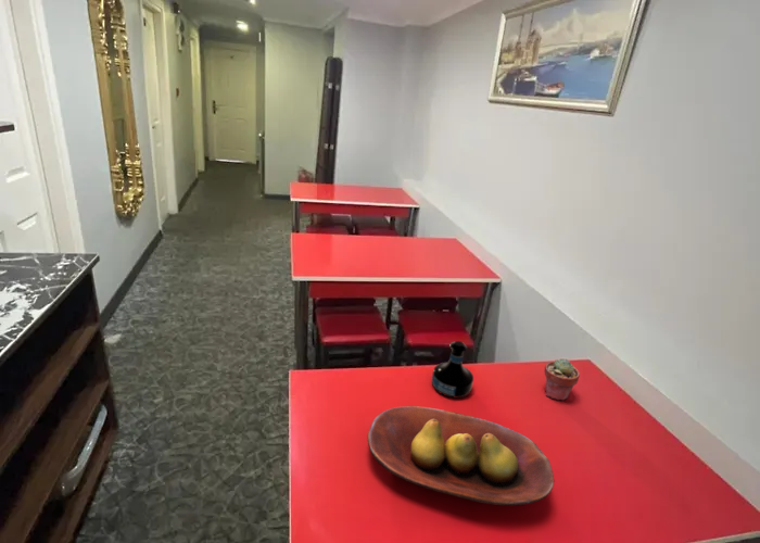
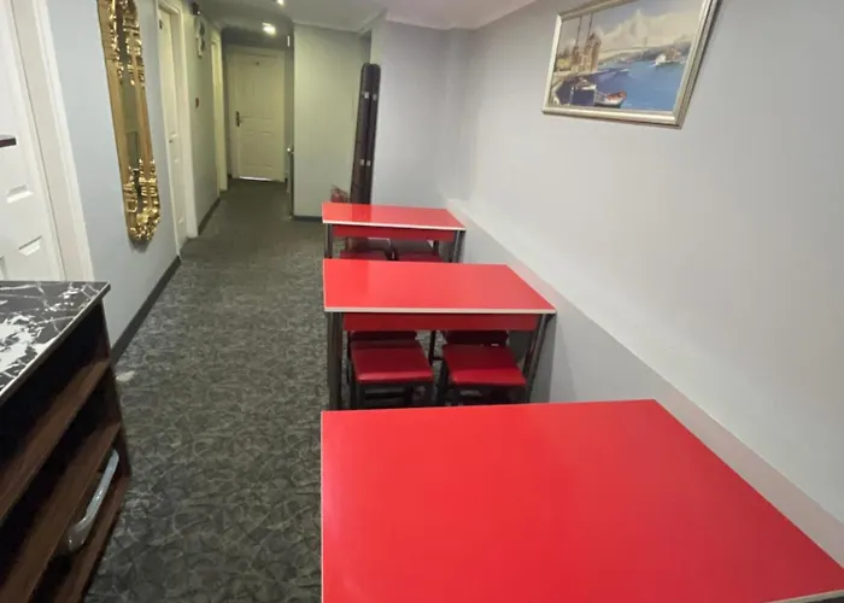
- potted succulent (560, 377)
- fruit bowl (457, 450)
- tequila bottle (455, 365)
